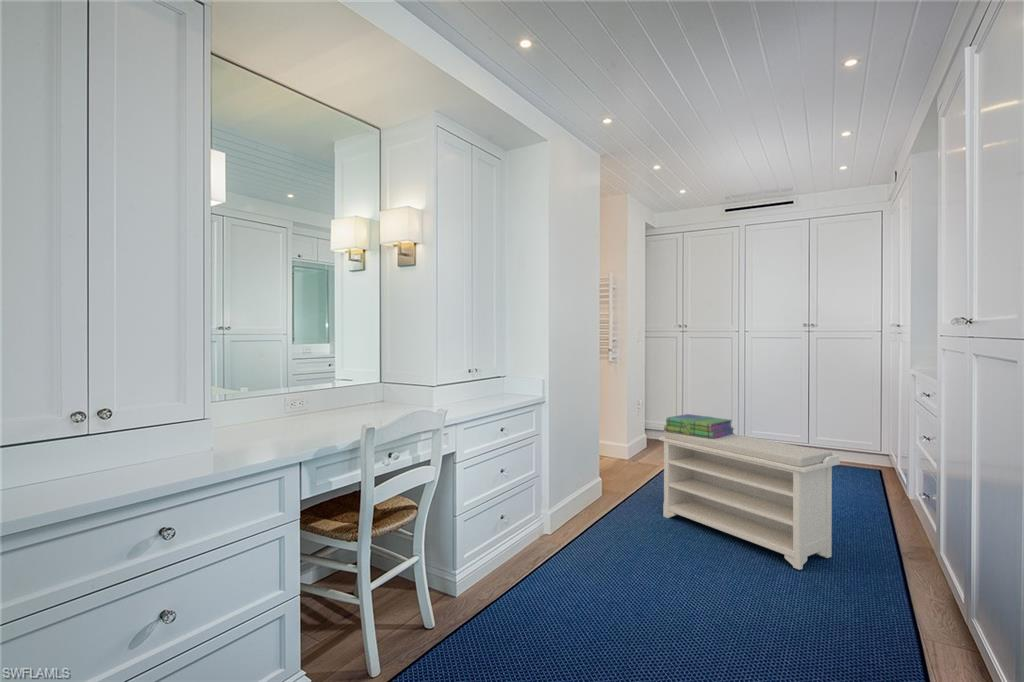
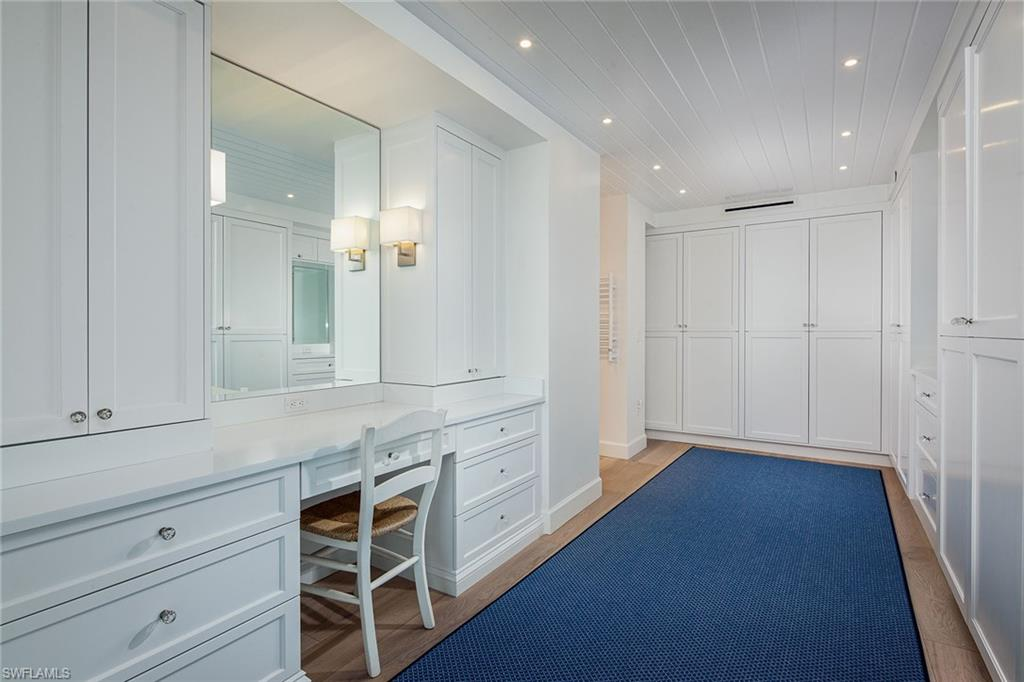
- bench (739, 487)
- stack of books (698, 425)
